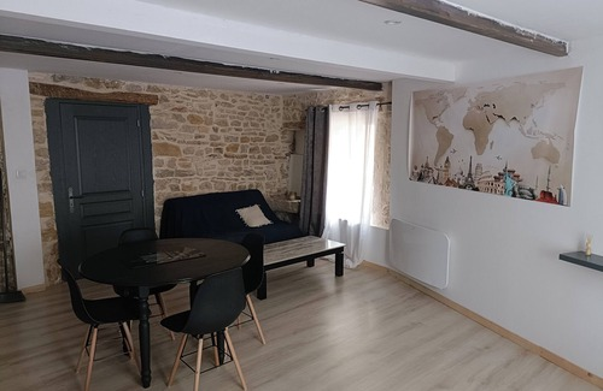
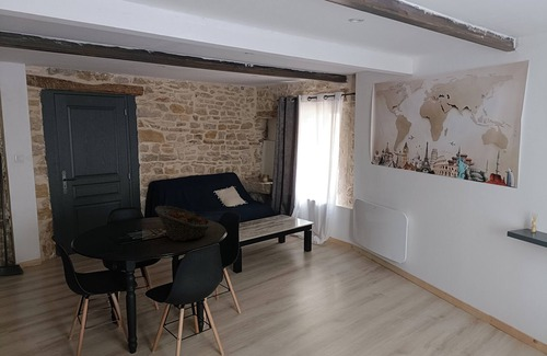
+ fruit basket (183, 221)
